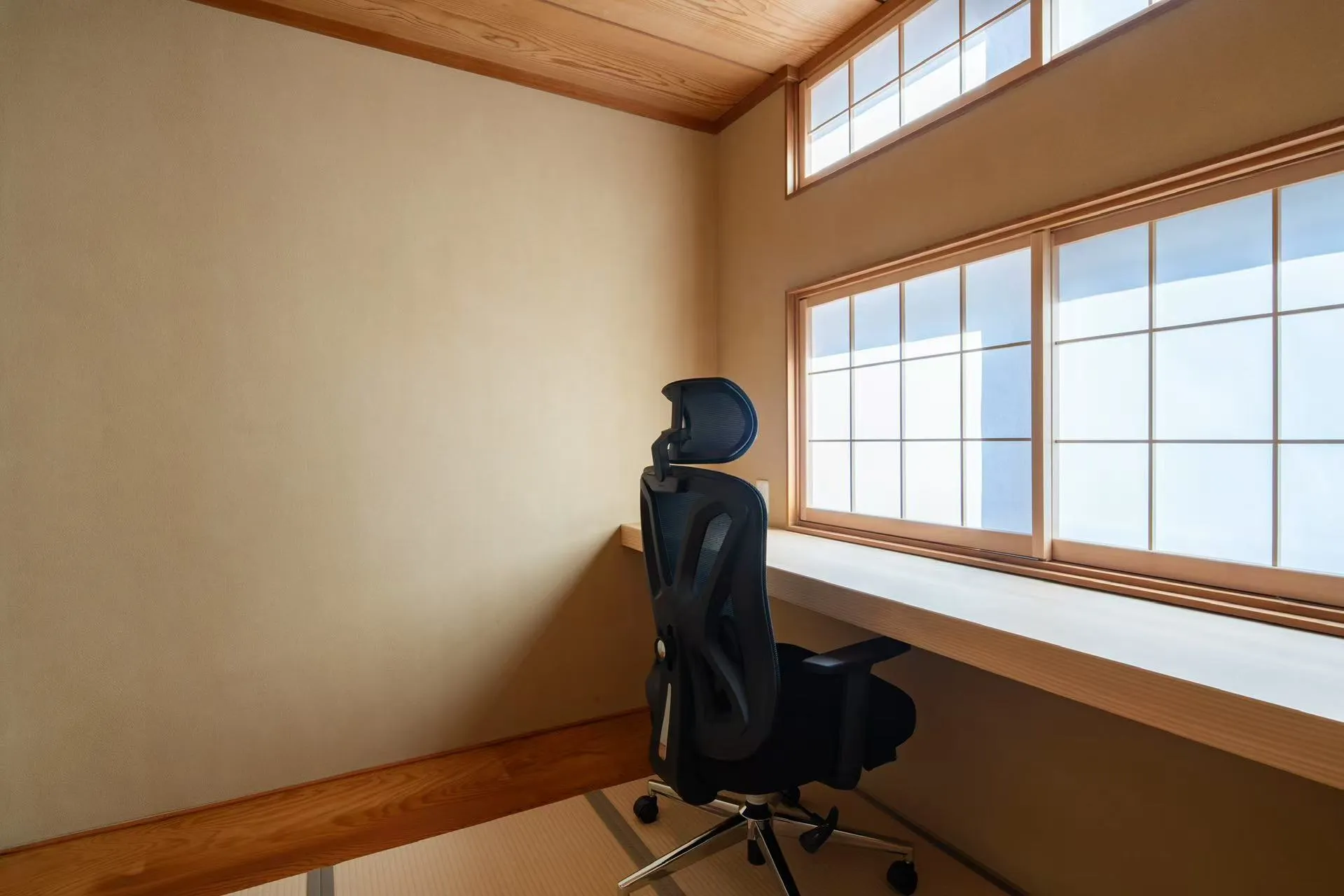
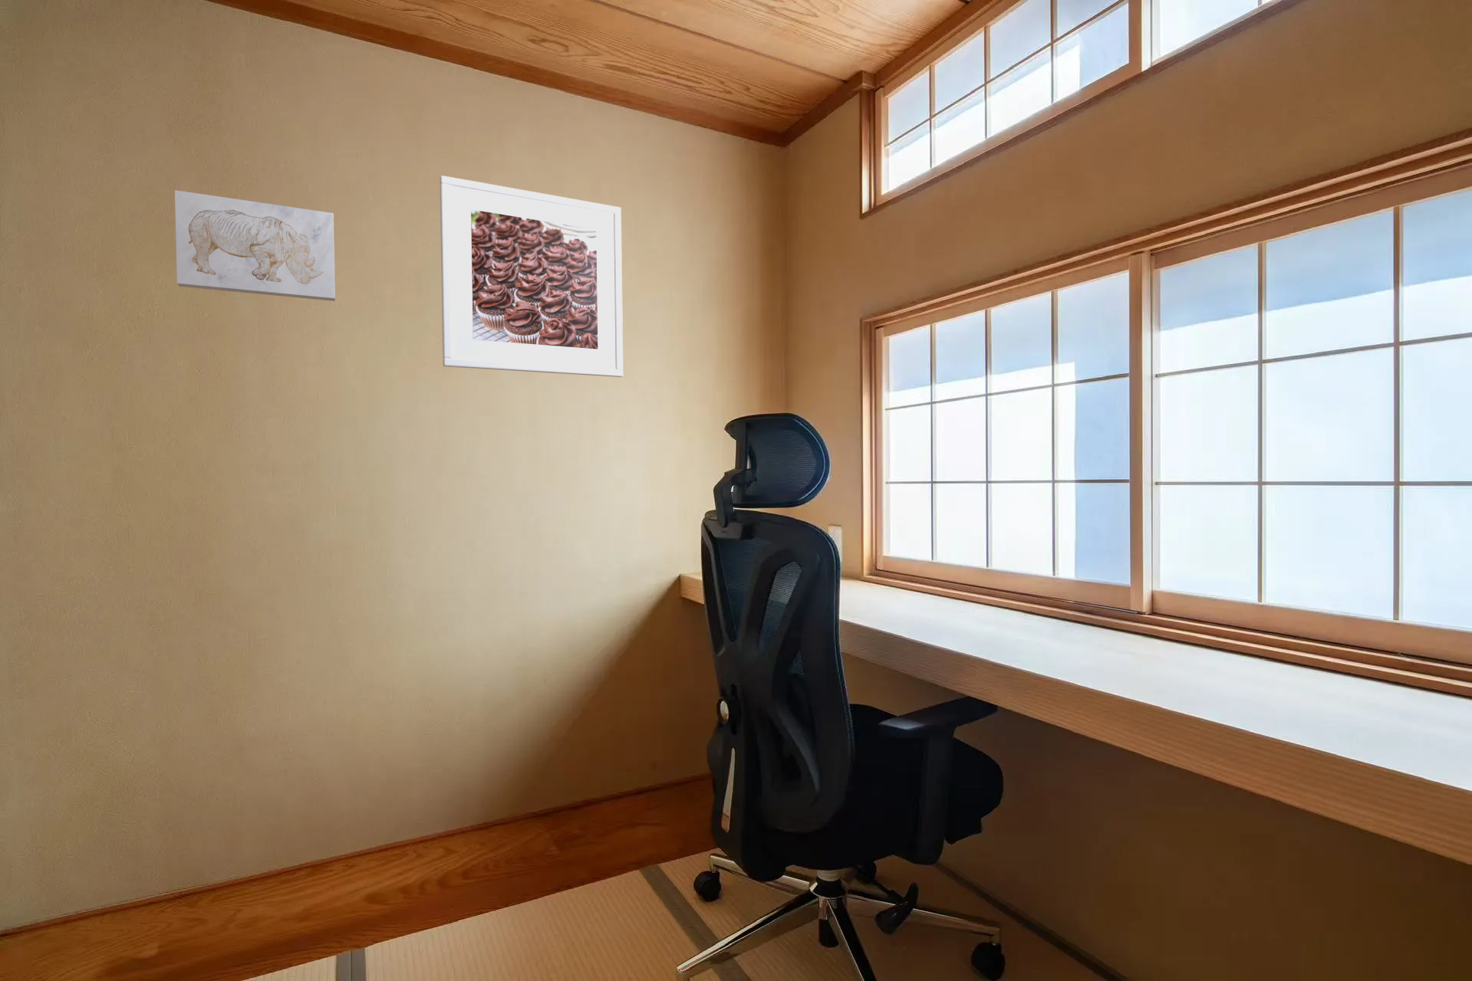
+ wall art (258, 249)
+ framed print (537, 282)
